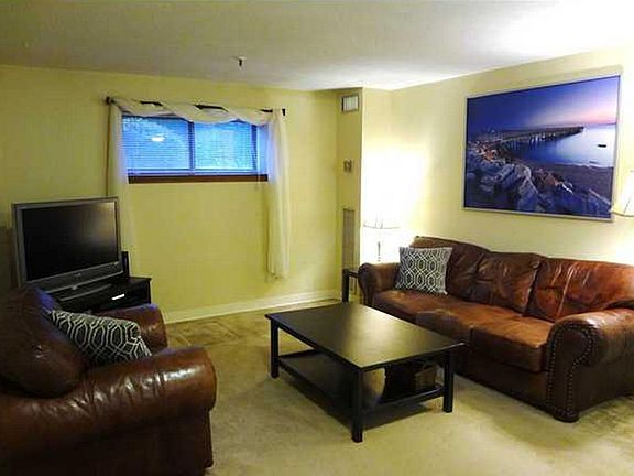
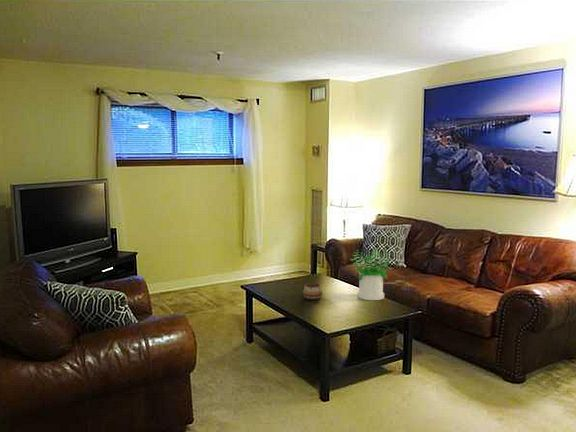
+ decorative bowl (312, 291)
+ potted plant (371, 273)
